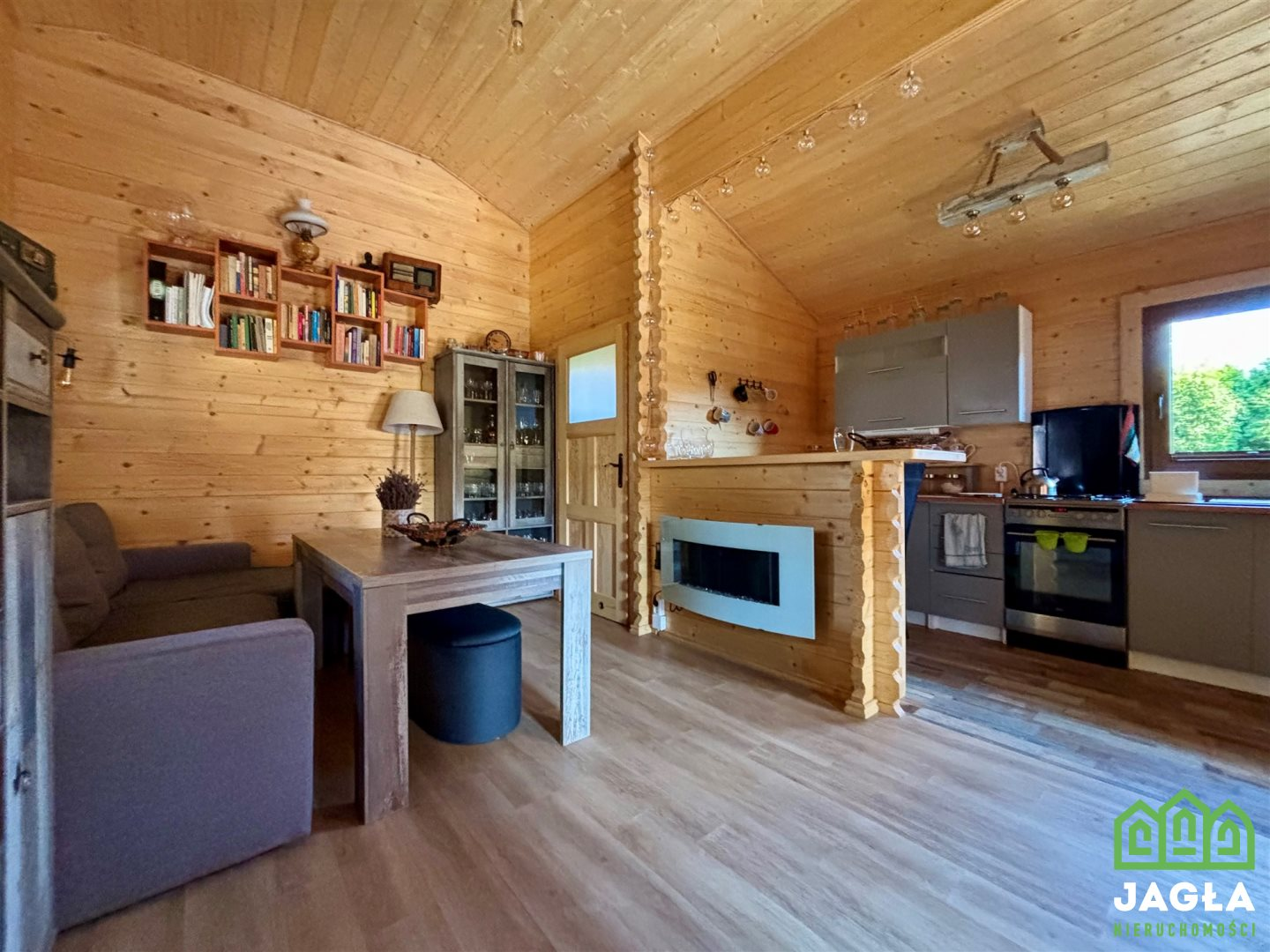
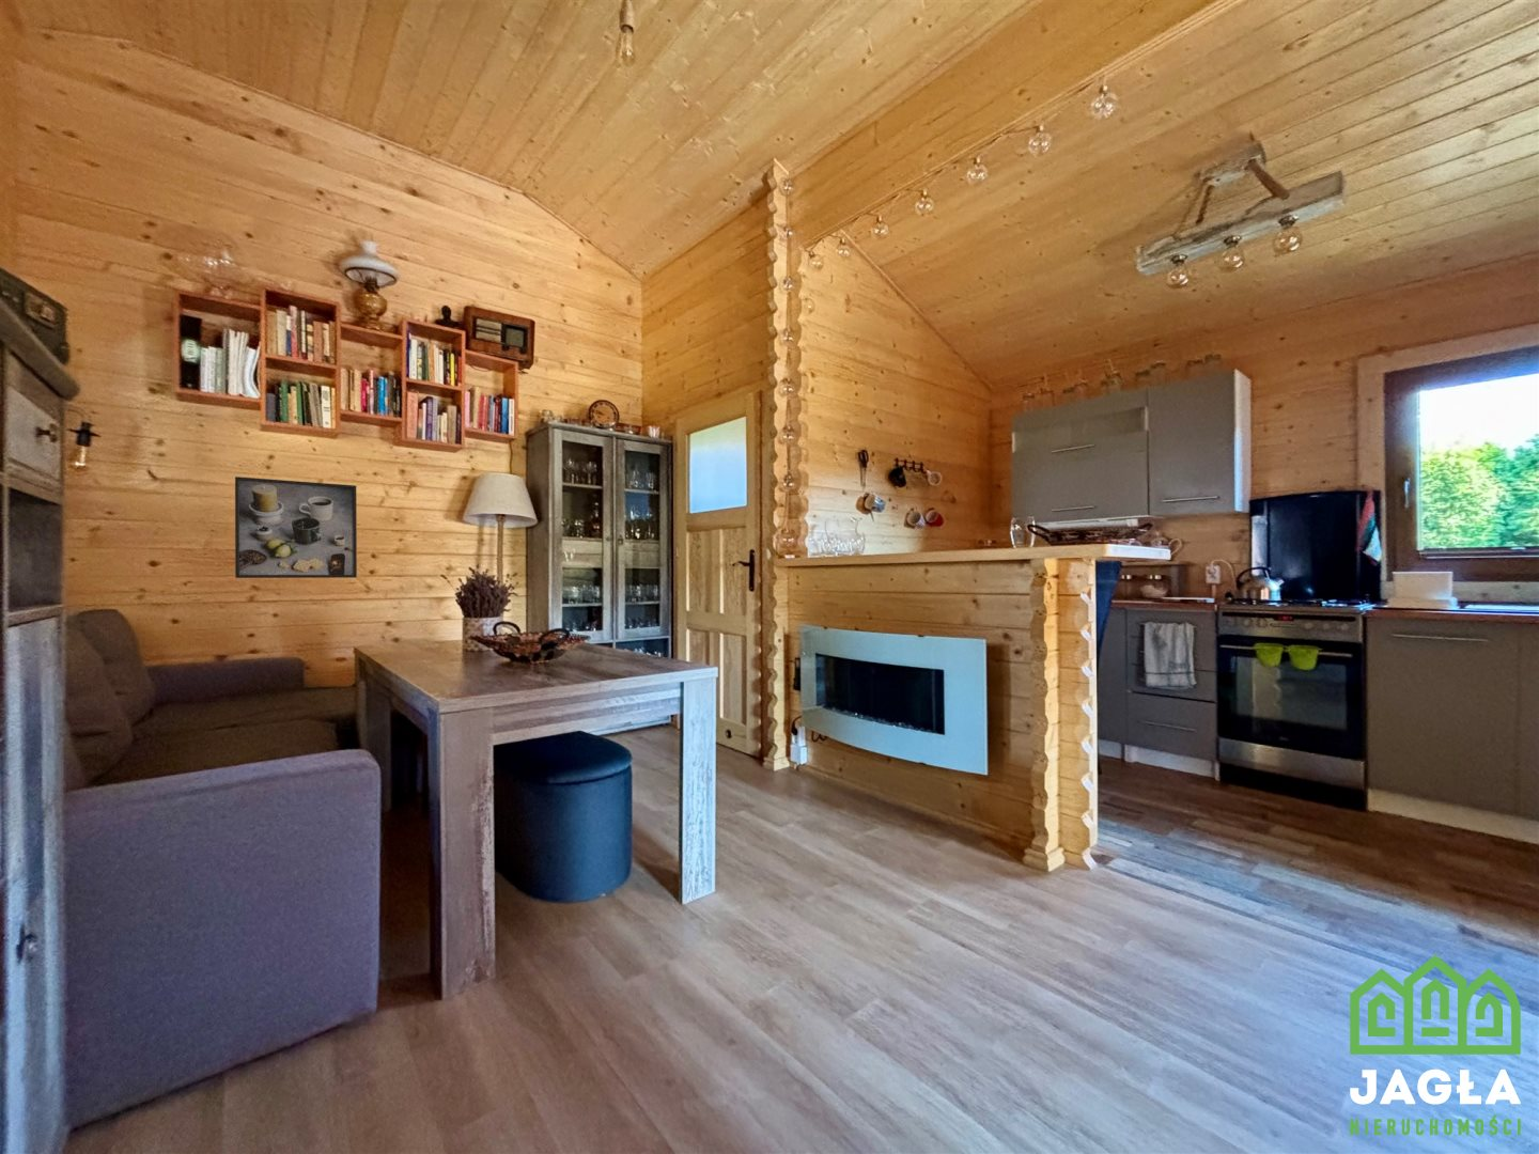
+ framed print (298, 529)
